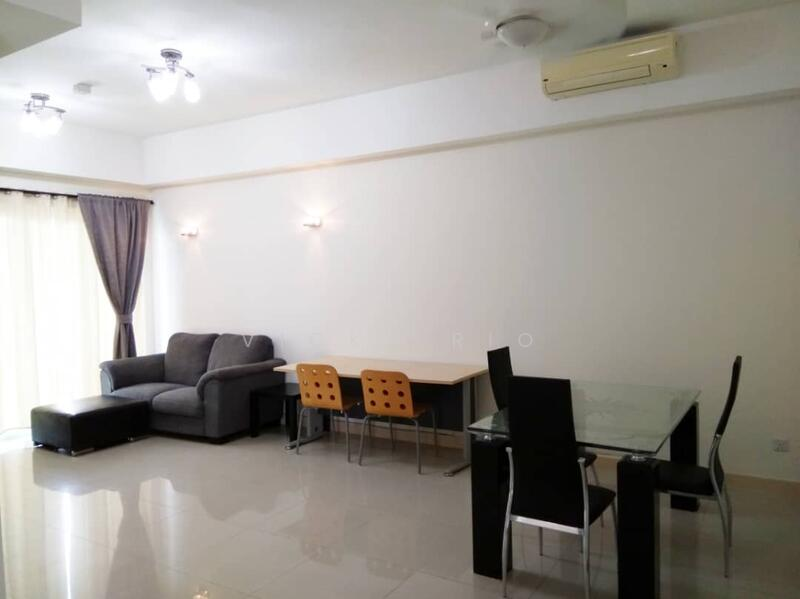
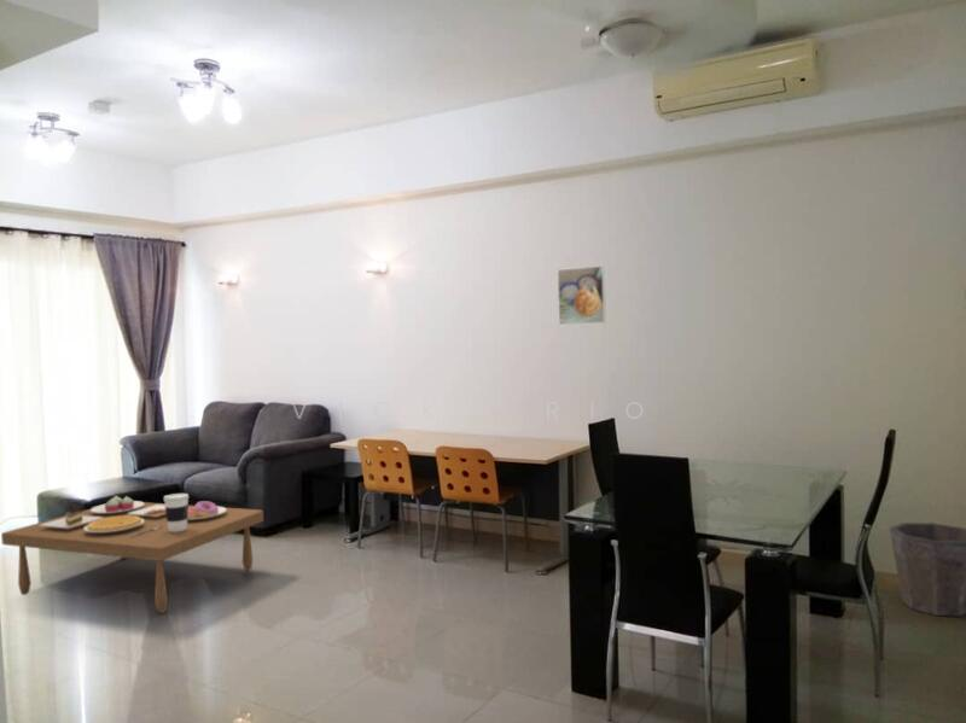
+ waste bin (935, 569)
+ coffee table (138, 535)
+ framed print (581, 296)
